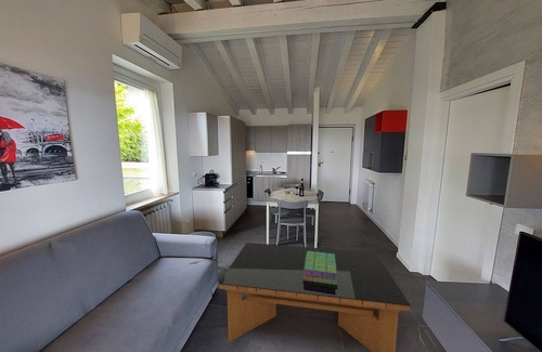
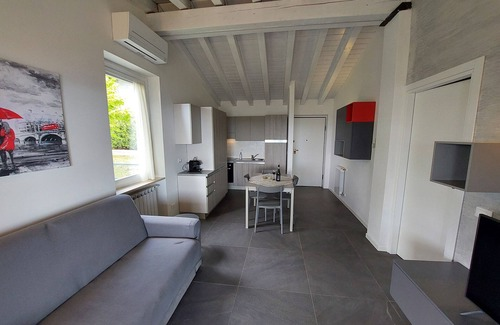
- stack of books (320, 265)
- coffee table (307, 294)
